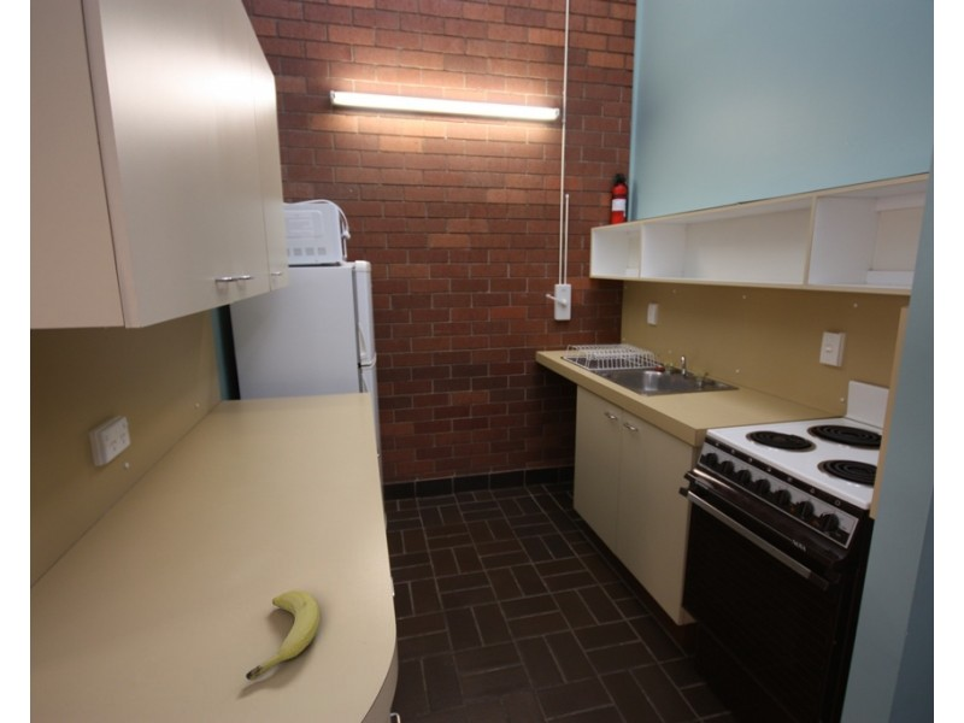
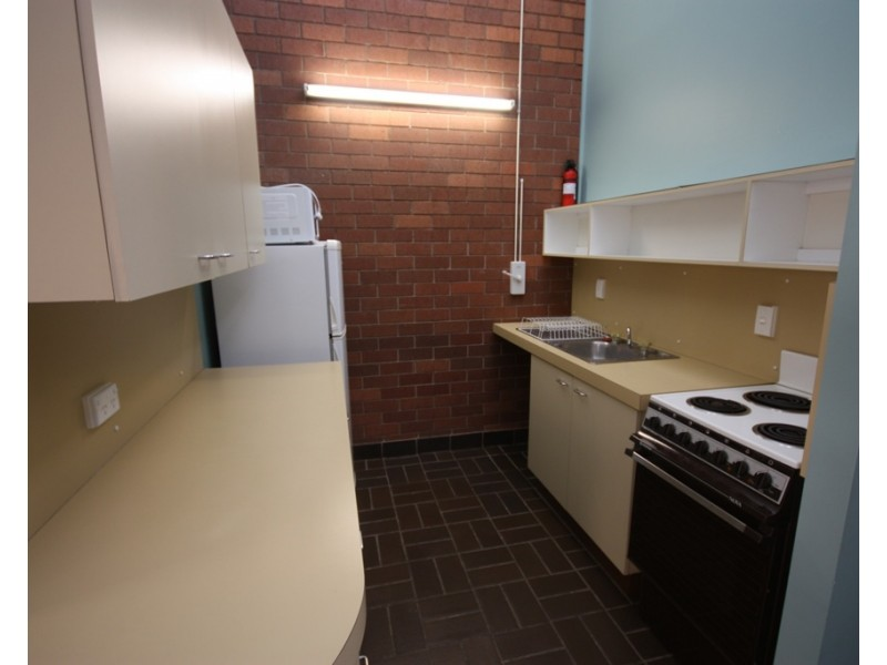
- fruit (293, 625)
